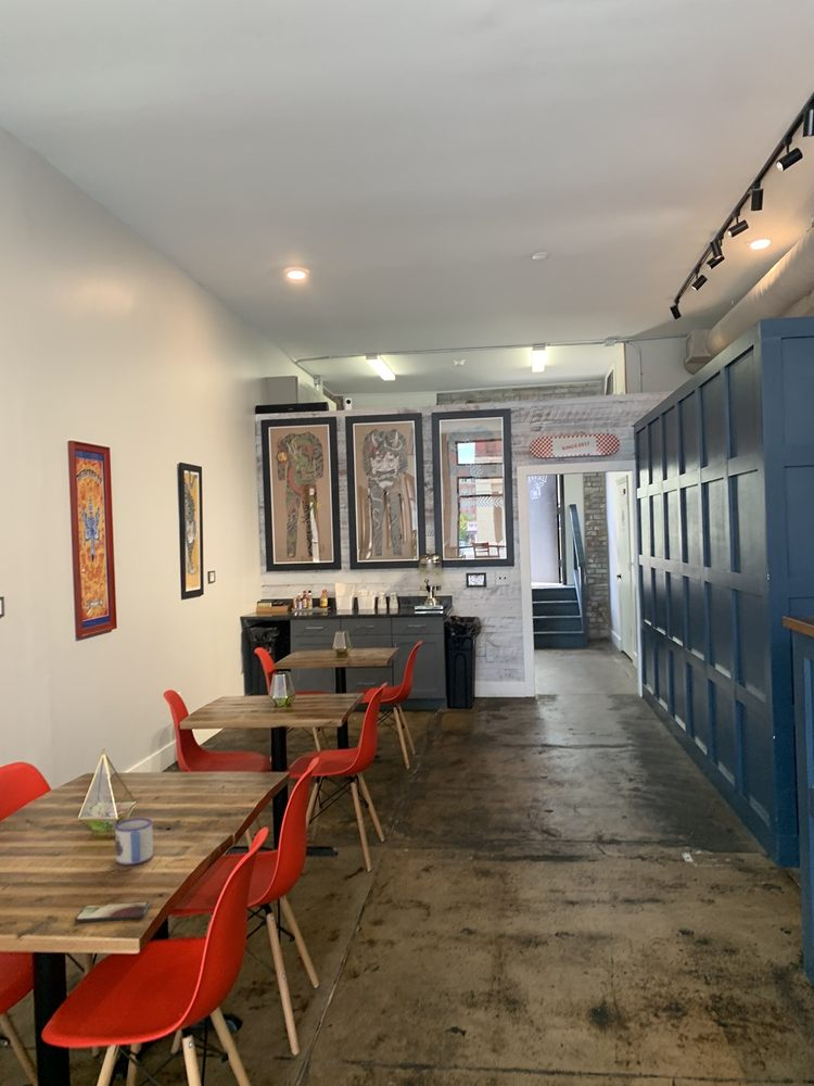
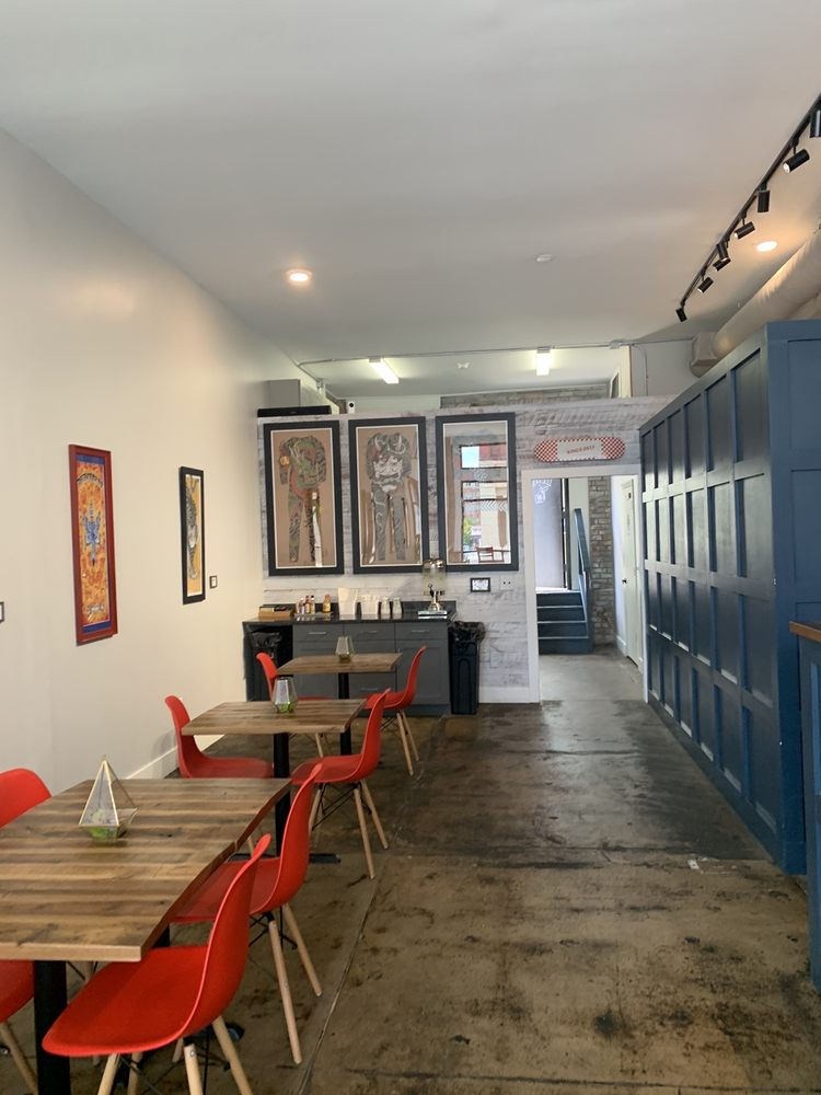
- mug (133, 843)
- smartphone (113, 911)
